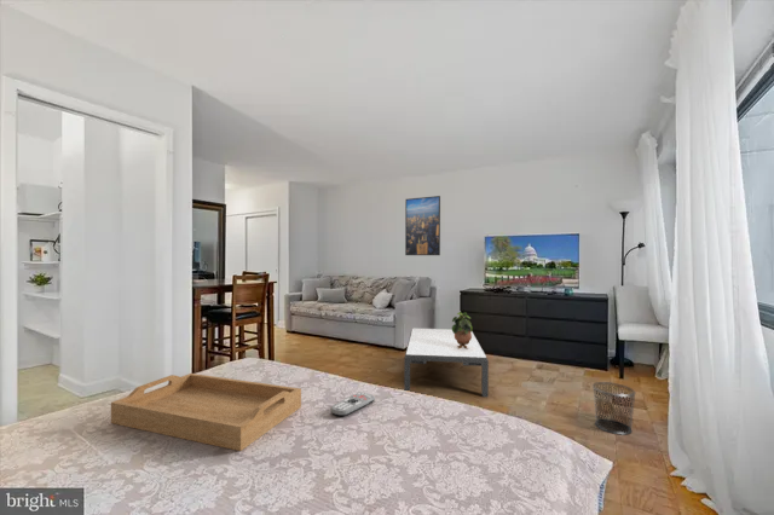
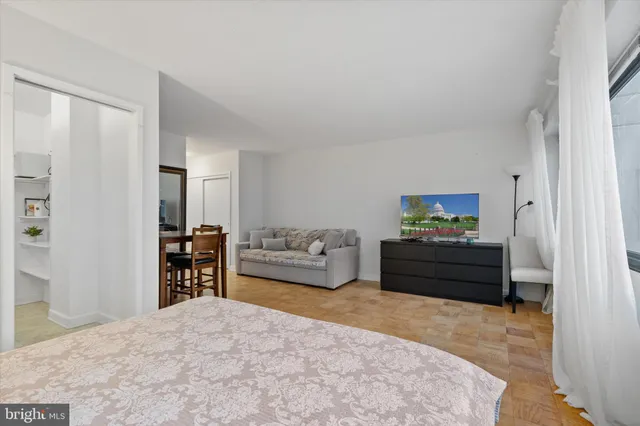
- potted plant (461, 329)
- remote control (352, 404)
- coffee table (443, 357)
- serving tray (210, 401)
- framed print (422, 226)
- waste bin (613, 407)
